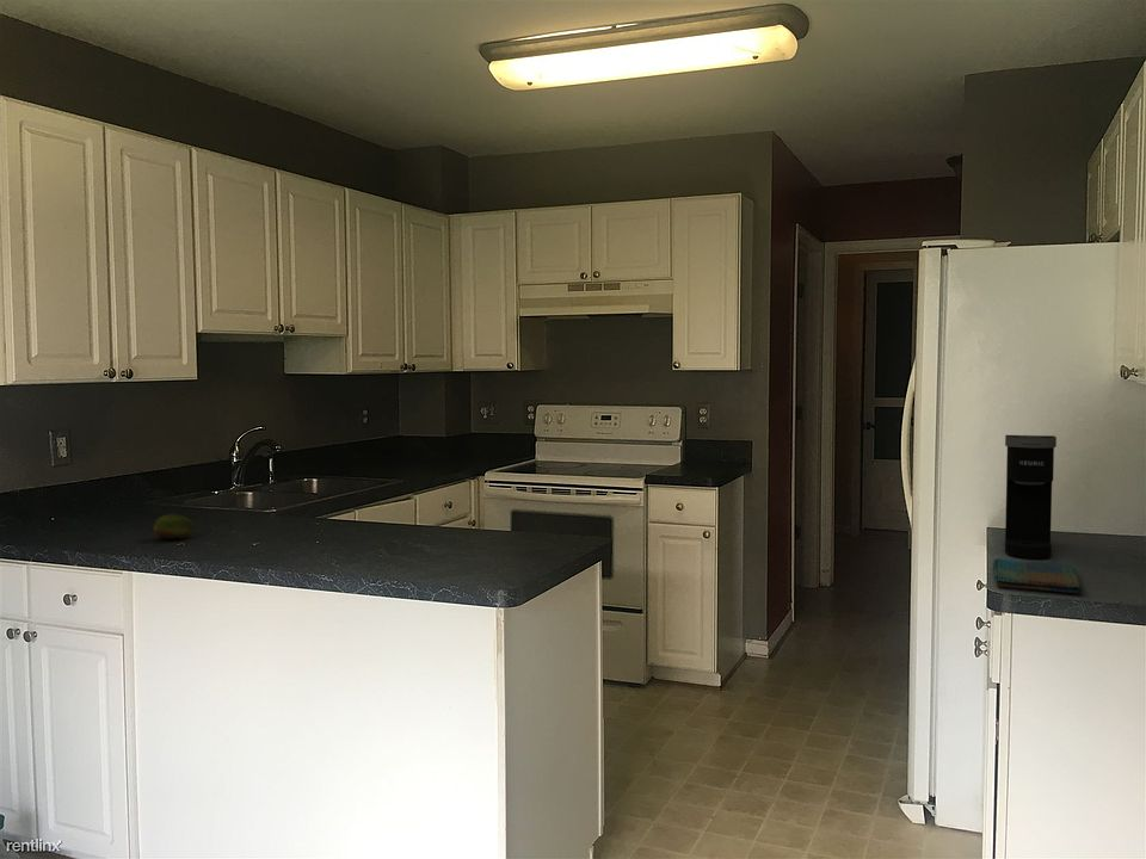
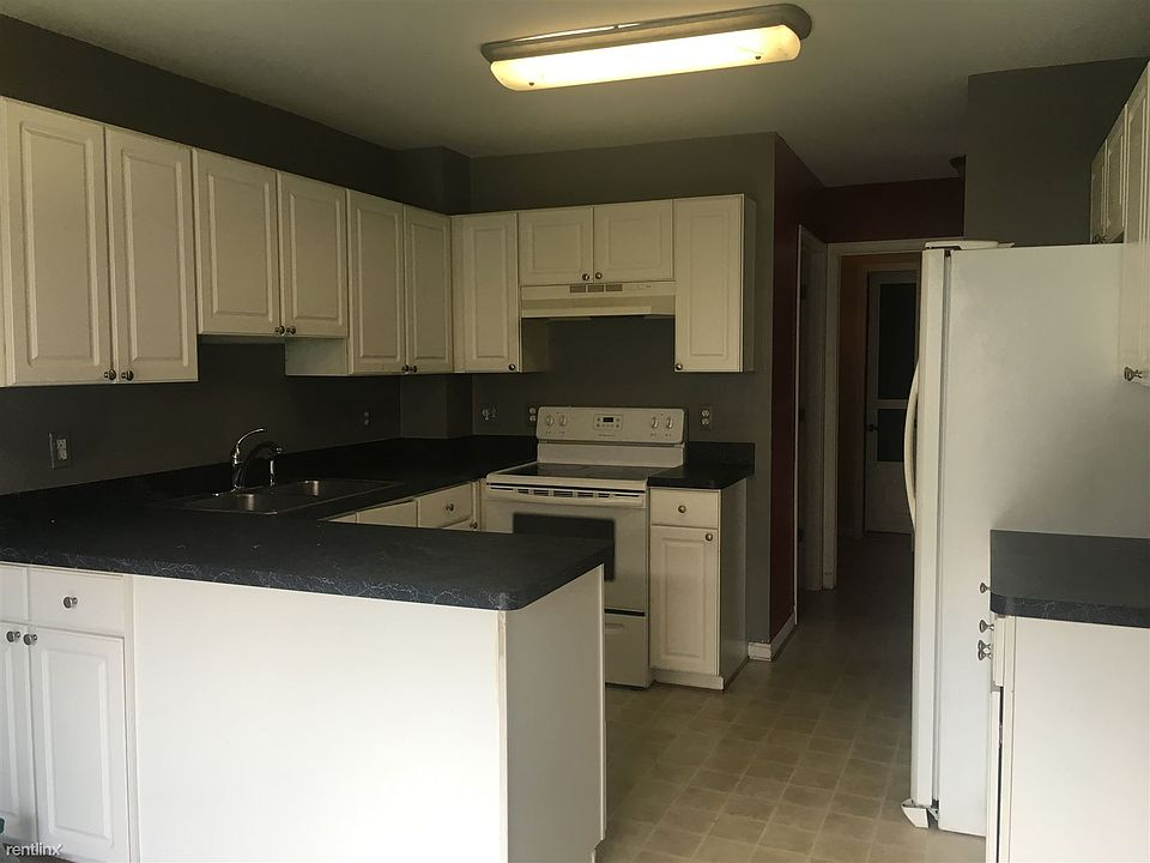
- fruit (173, 526)
- coffee maker (1028, 492)
- dish towel (1035, 574)
